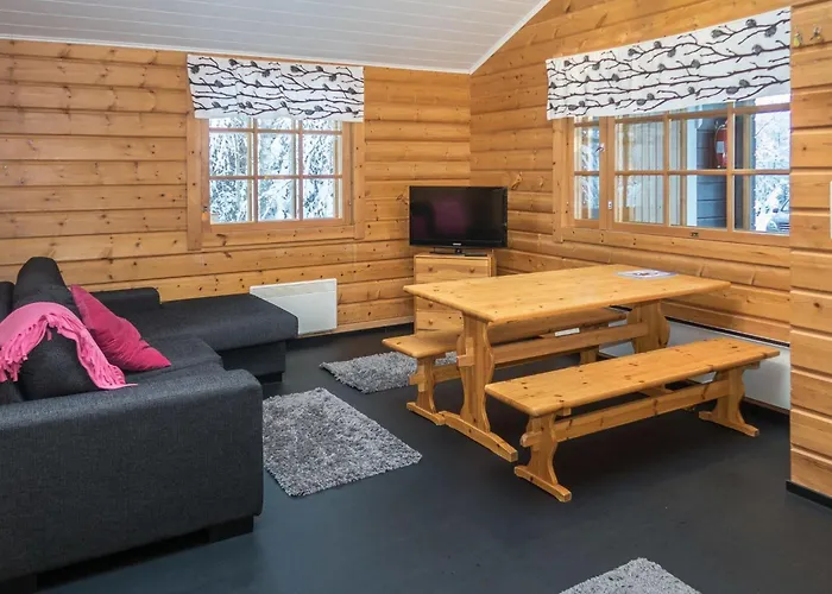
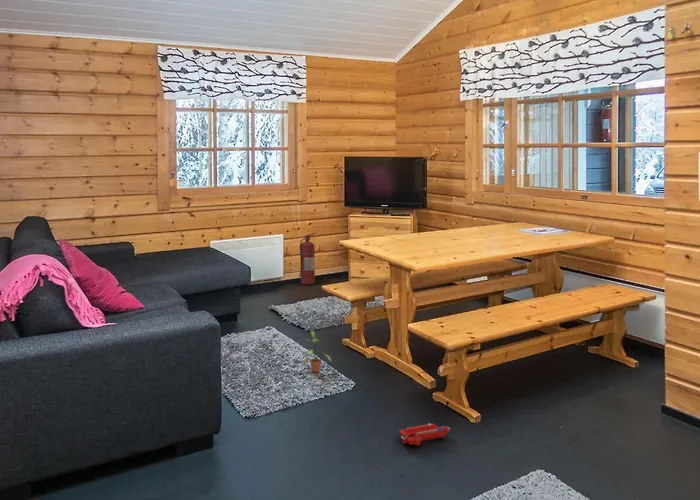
+ potted plant (315, 349)
+ toy train (425, 431)
+ fire extinguisher (307, 258)
